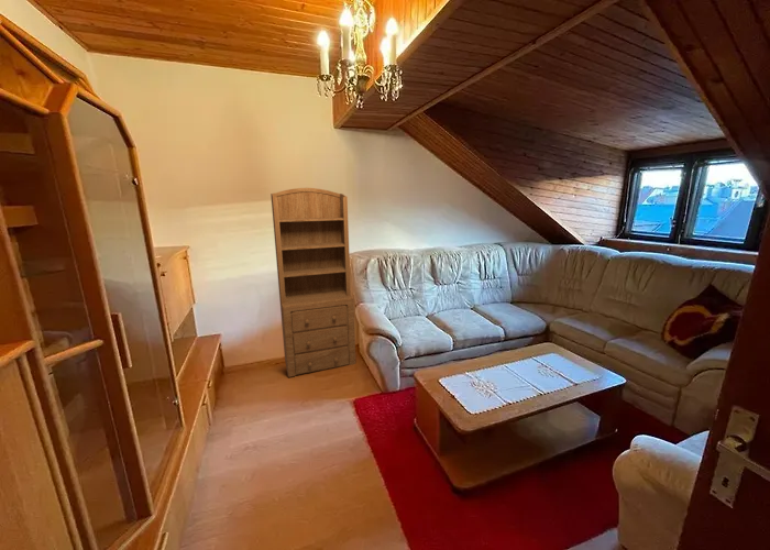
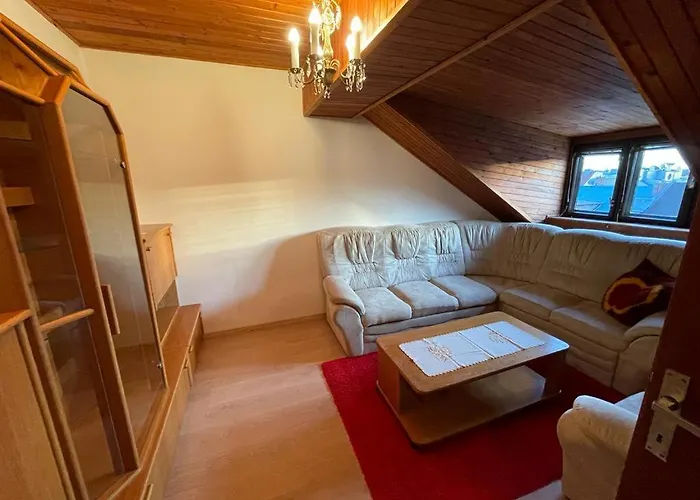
- shelving unit (315, 279)
